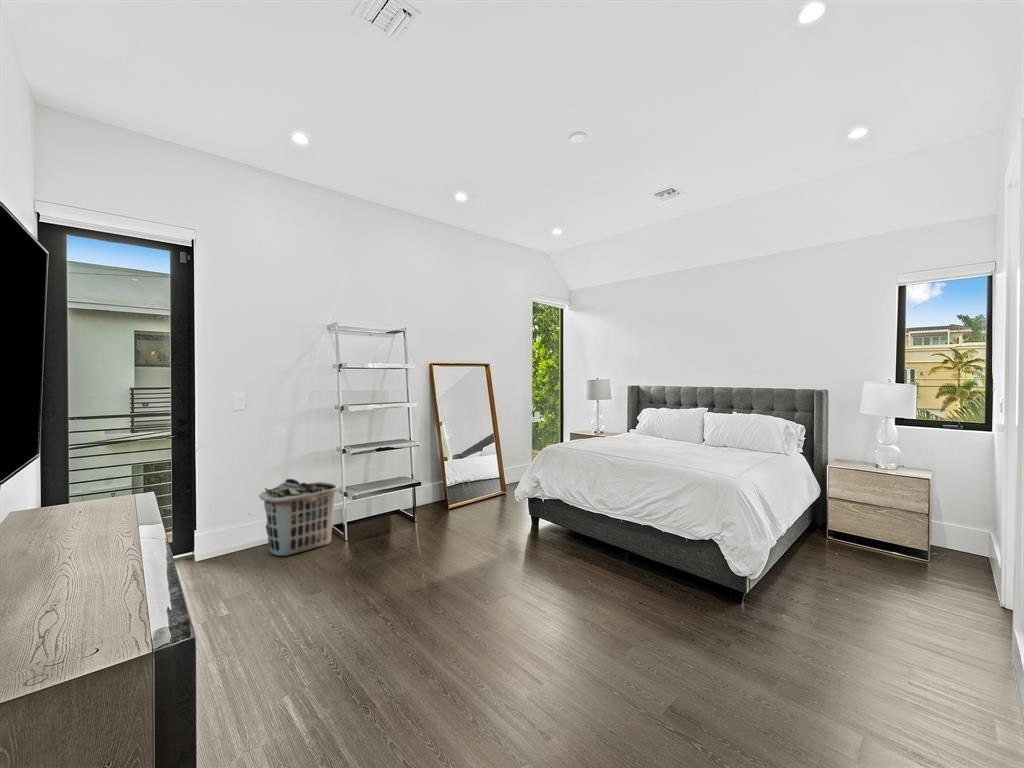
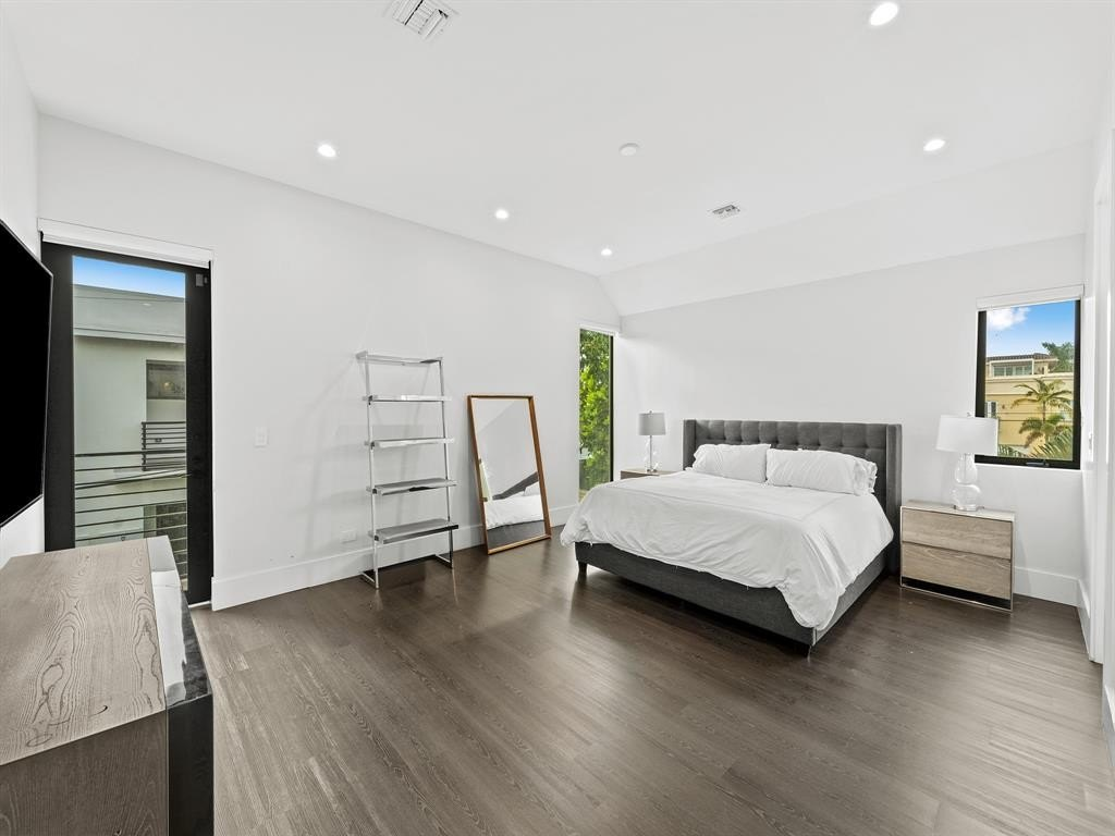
- clothes hamper (300, 512)
